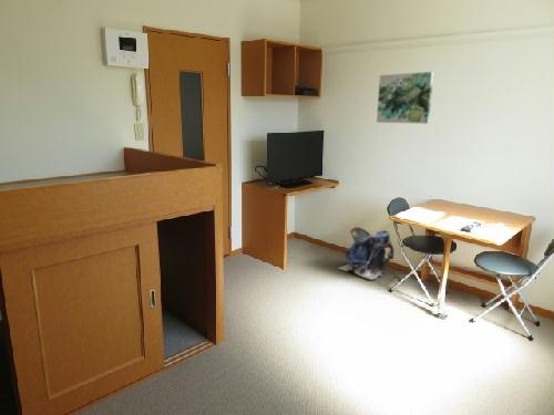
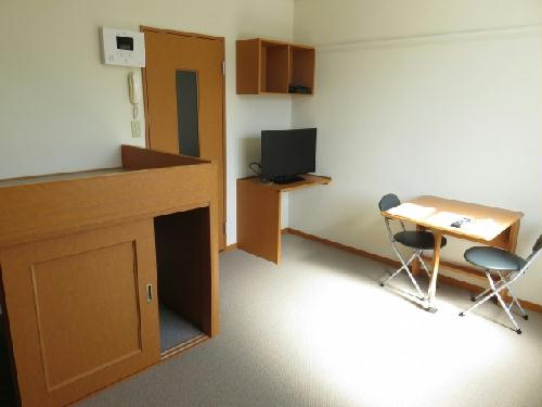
- backpack (368, 249)
- wall art (403, 98)
